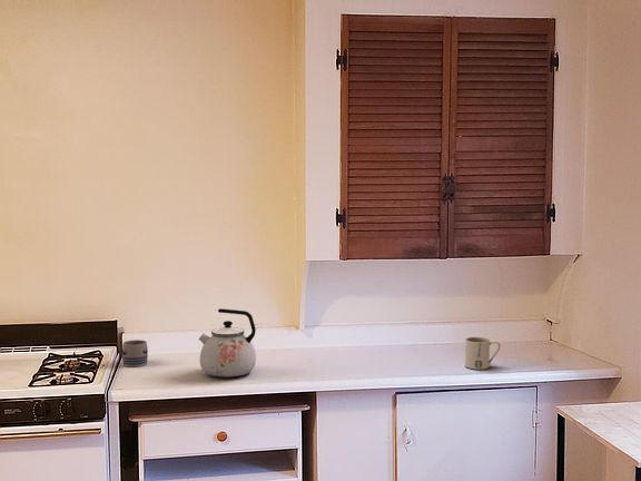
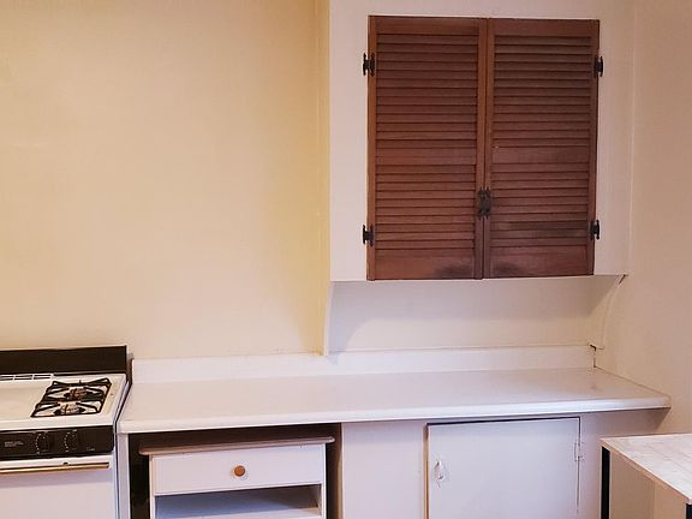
- mug (482, 353)
- mug (135, 352)
- kettle (227, 341)
